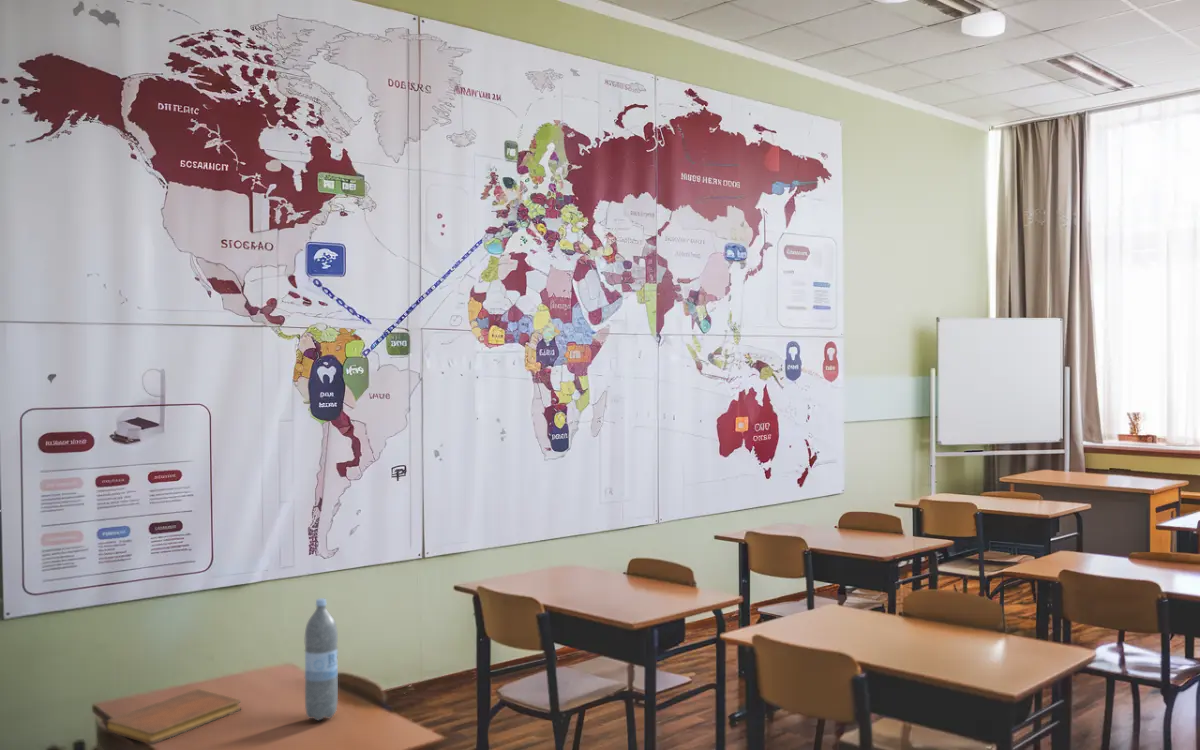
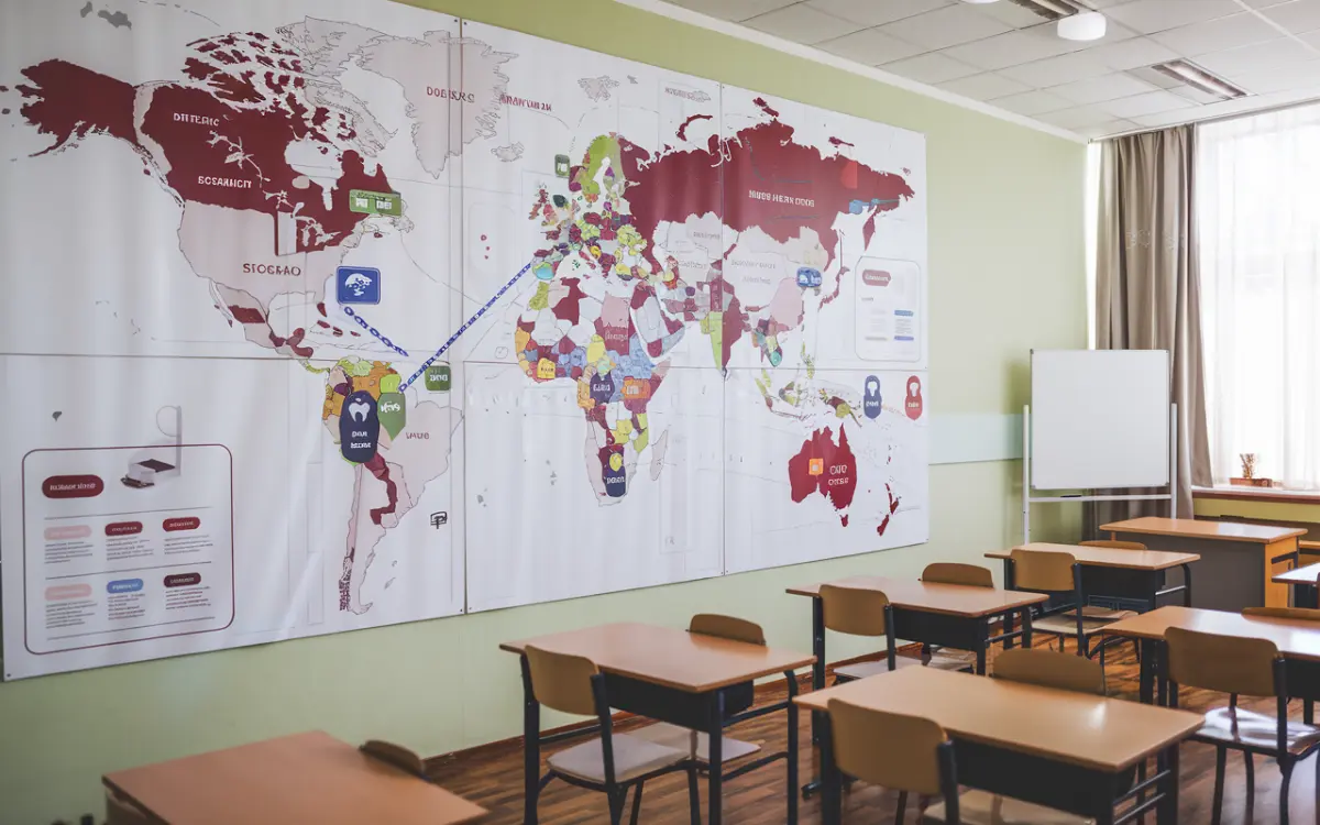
- water bottle (321, 658)
- notebook (175, 714)
